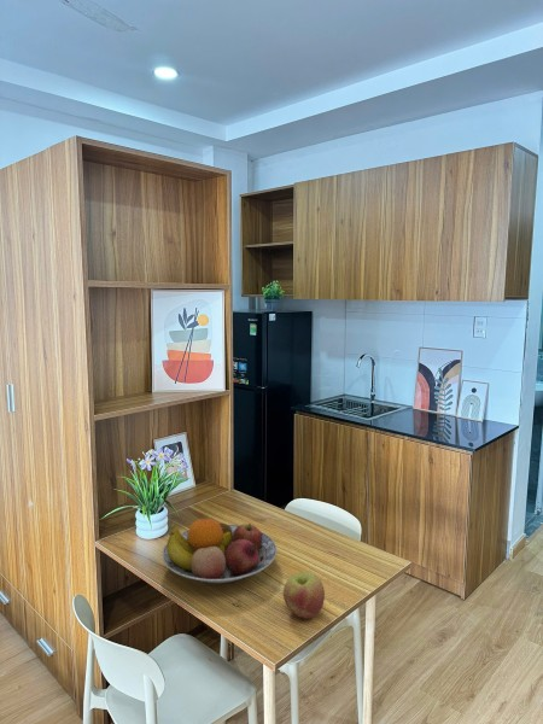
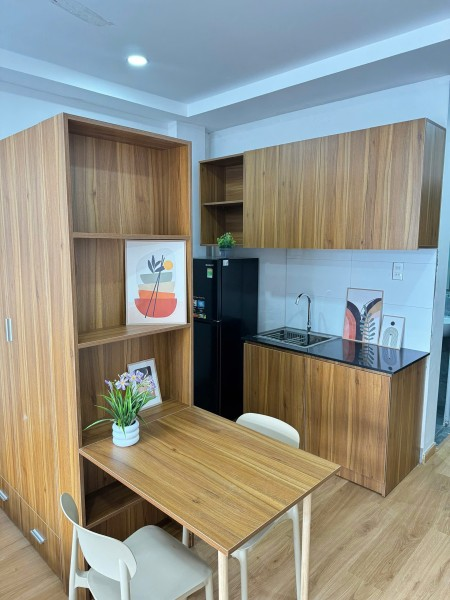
- fruit bowl (220, 544)
- apple (303, 595)
